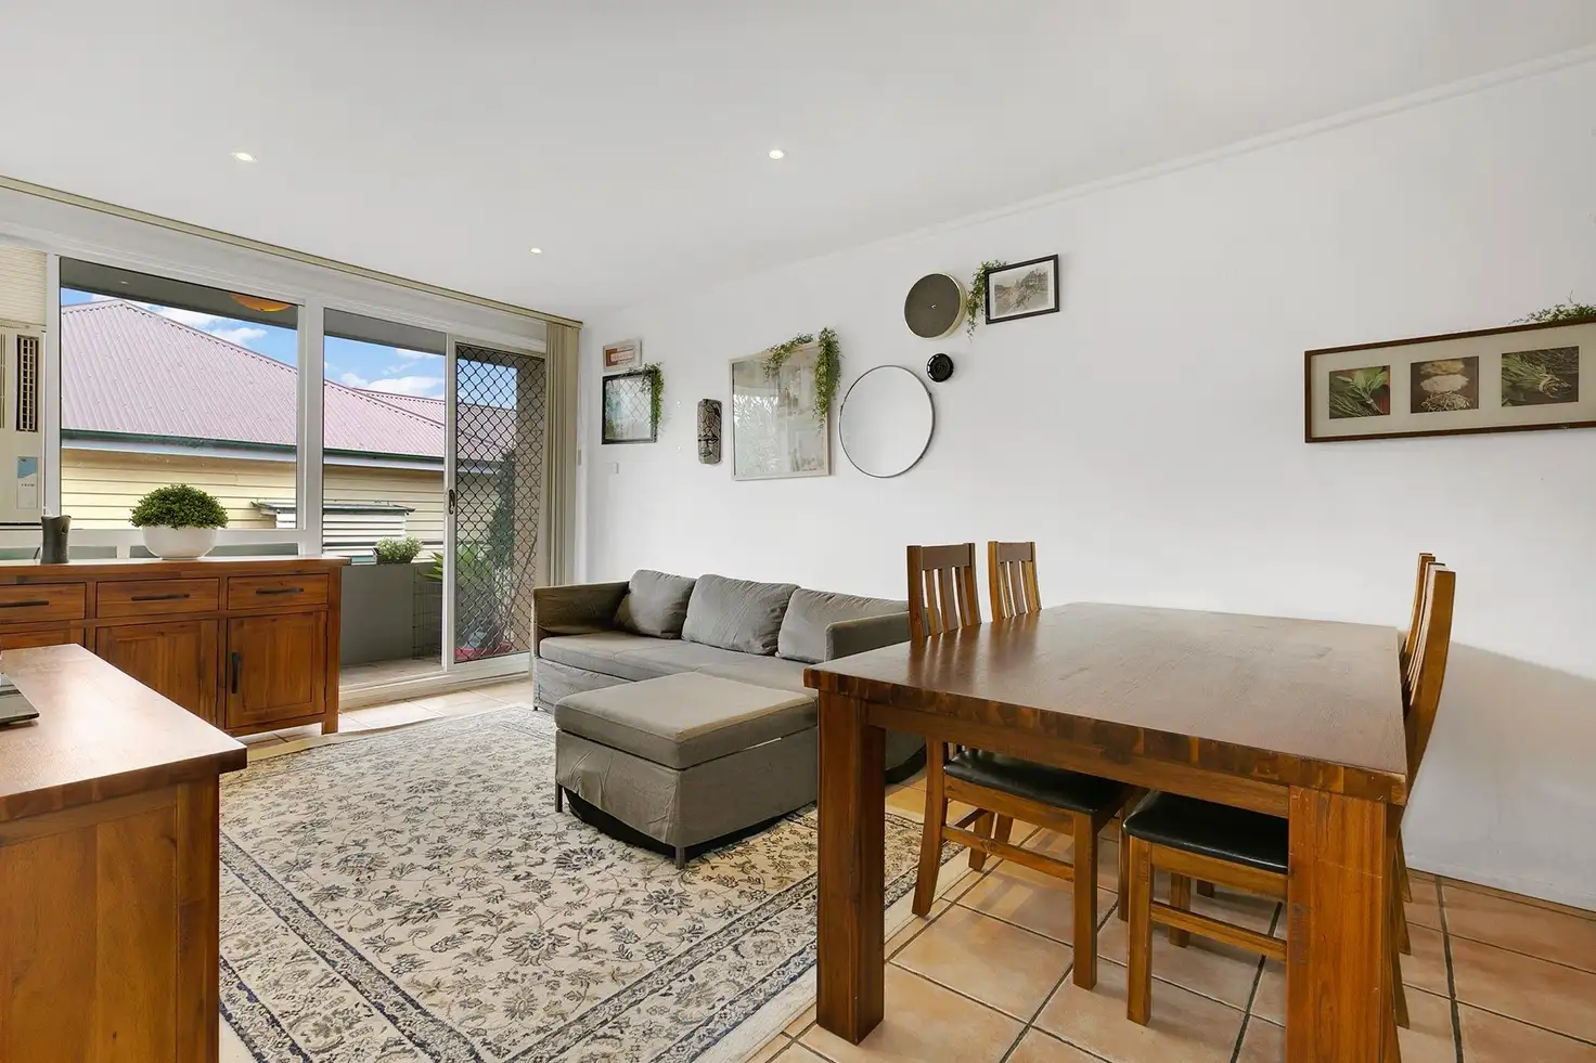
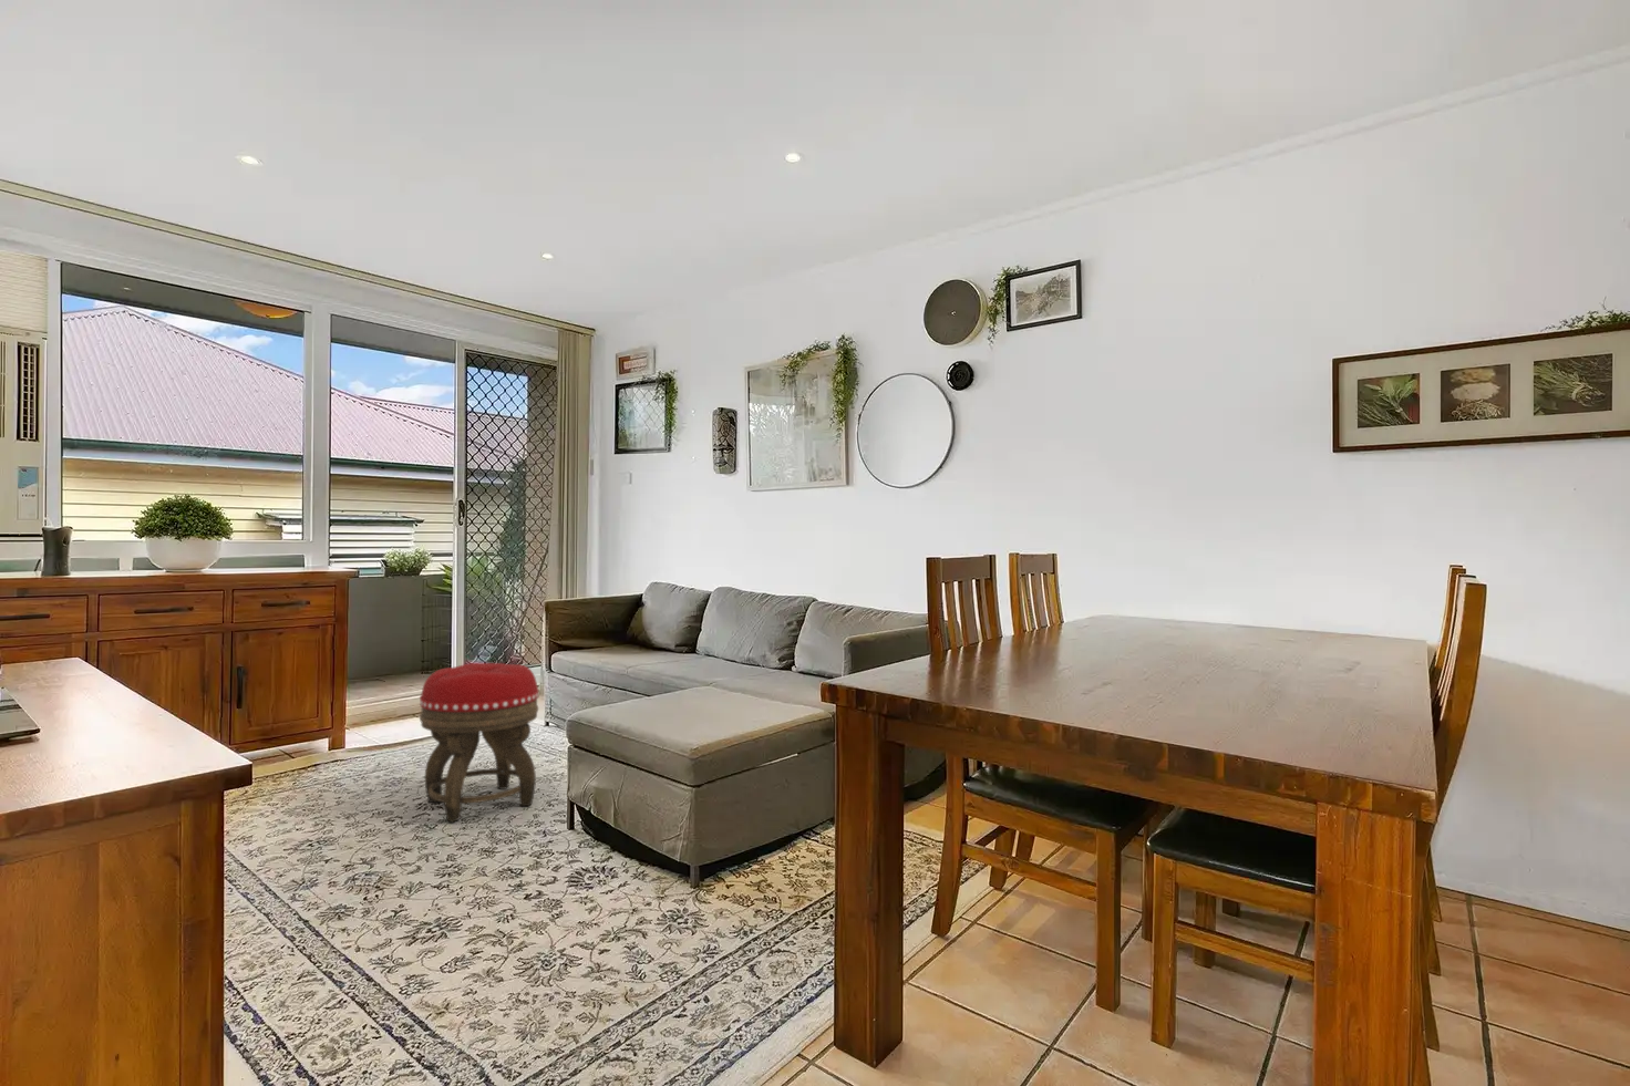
+ footstool (479, 735)
